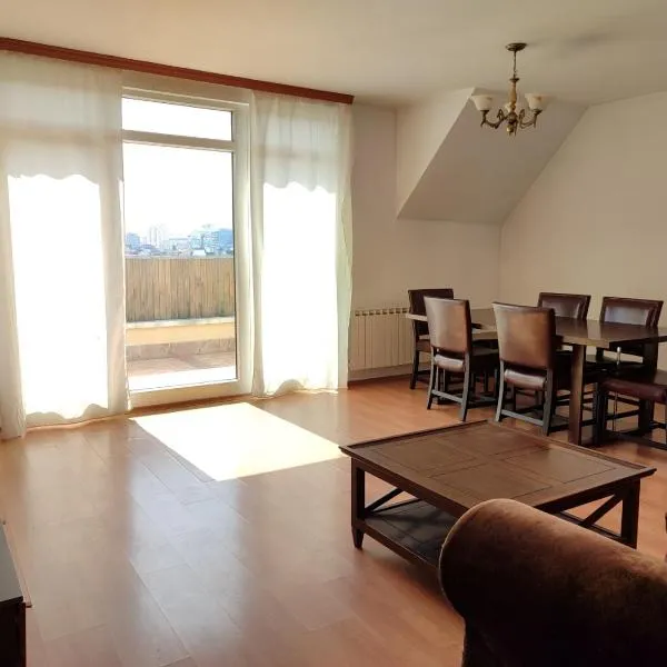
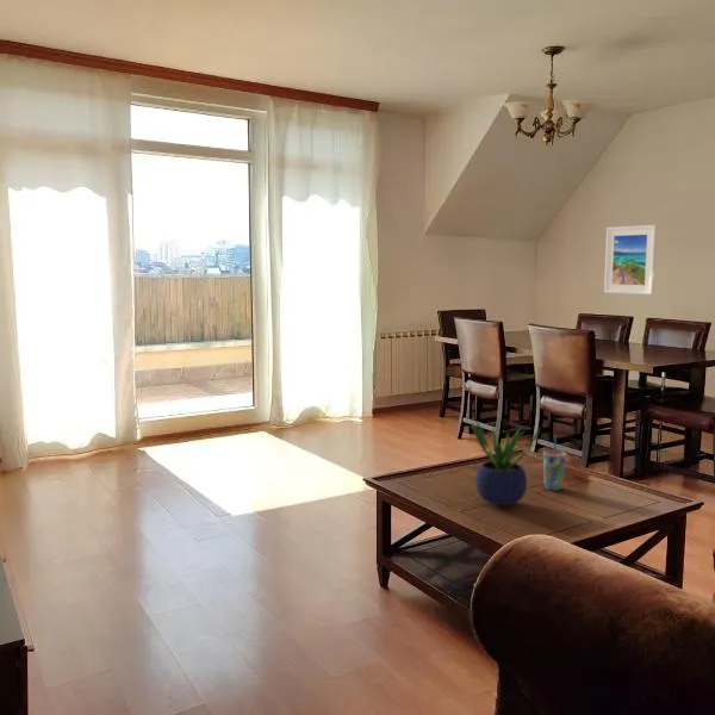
+ potted plant (499, 460)
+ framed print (629, 260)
+ cup (554, 461)
